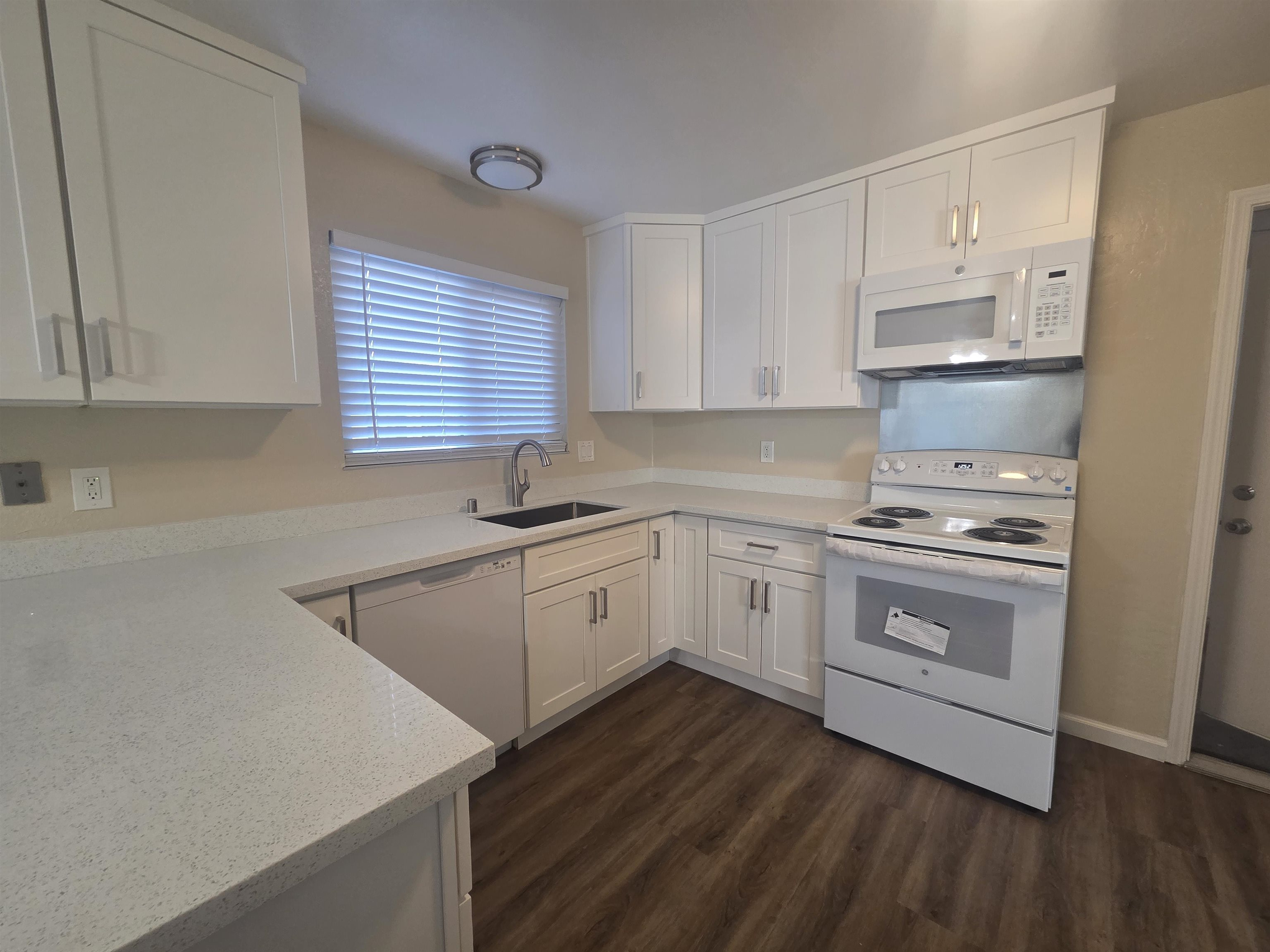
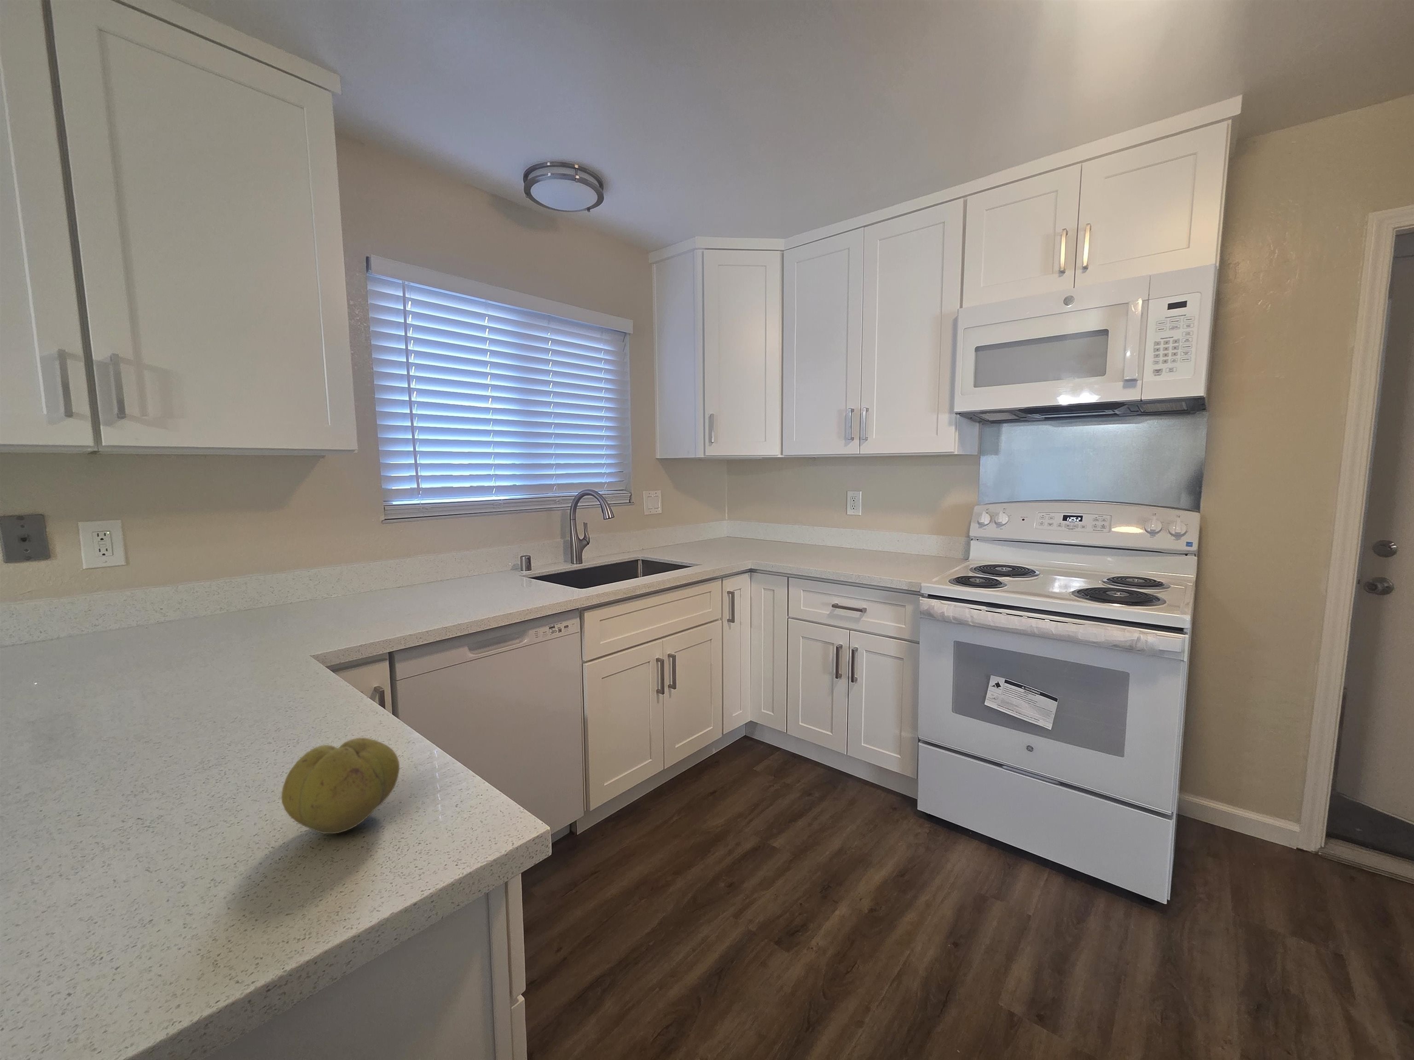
+ fruit (343, 784)
